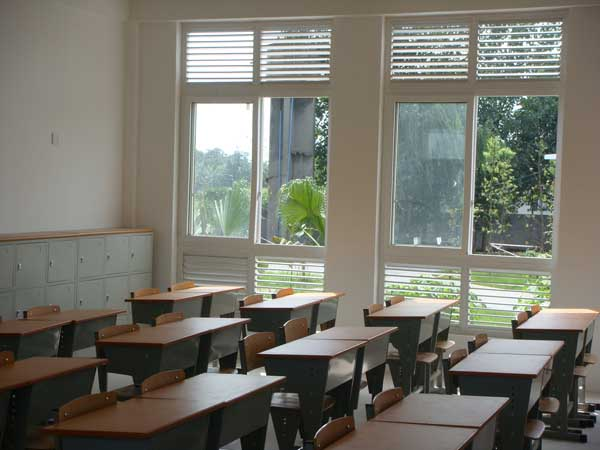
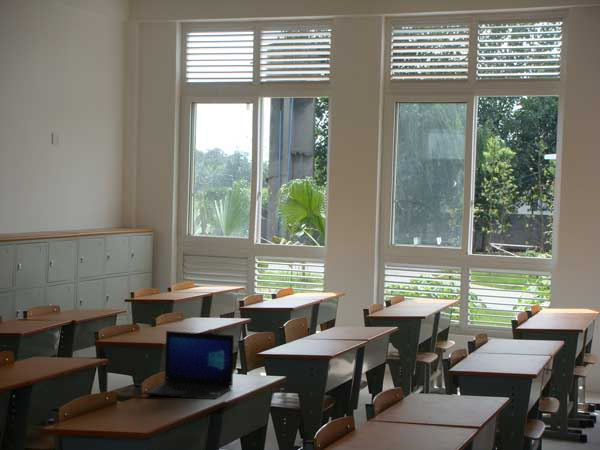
+ laptop (190, 364)
